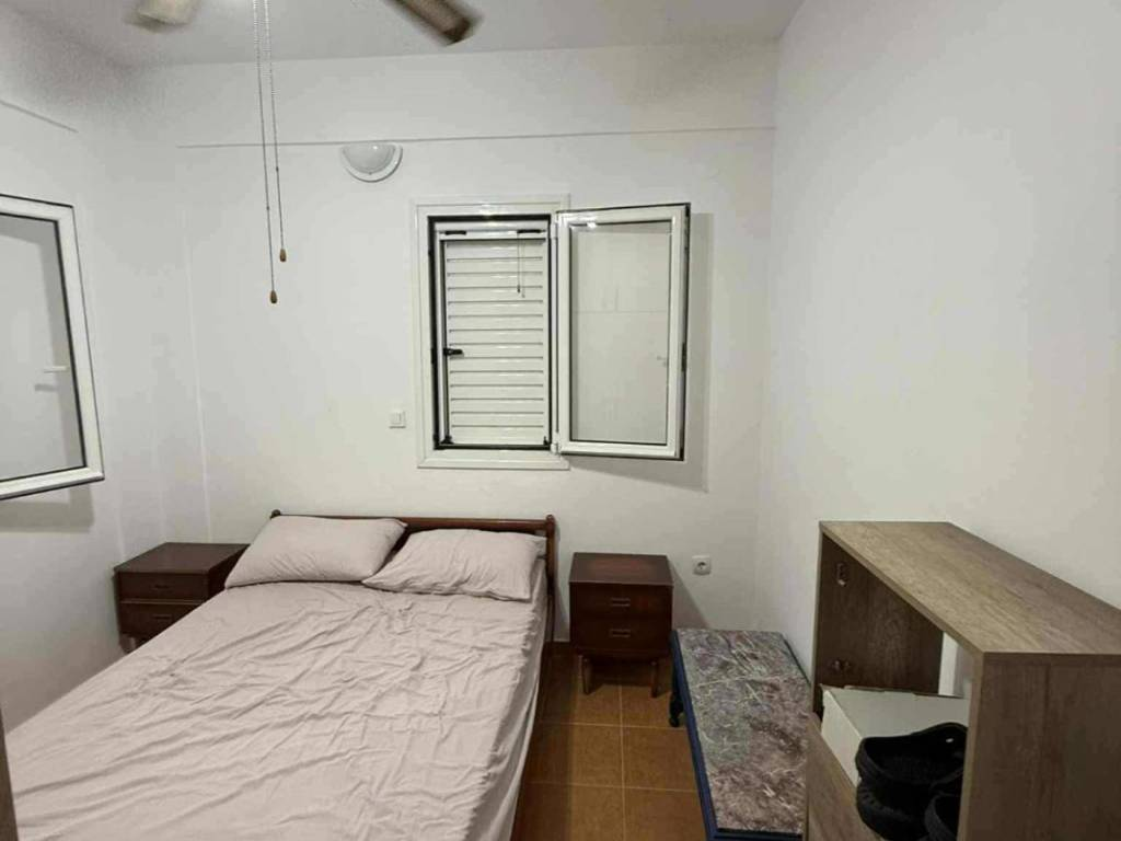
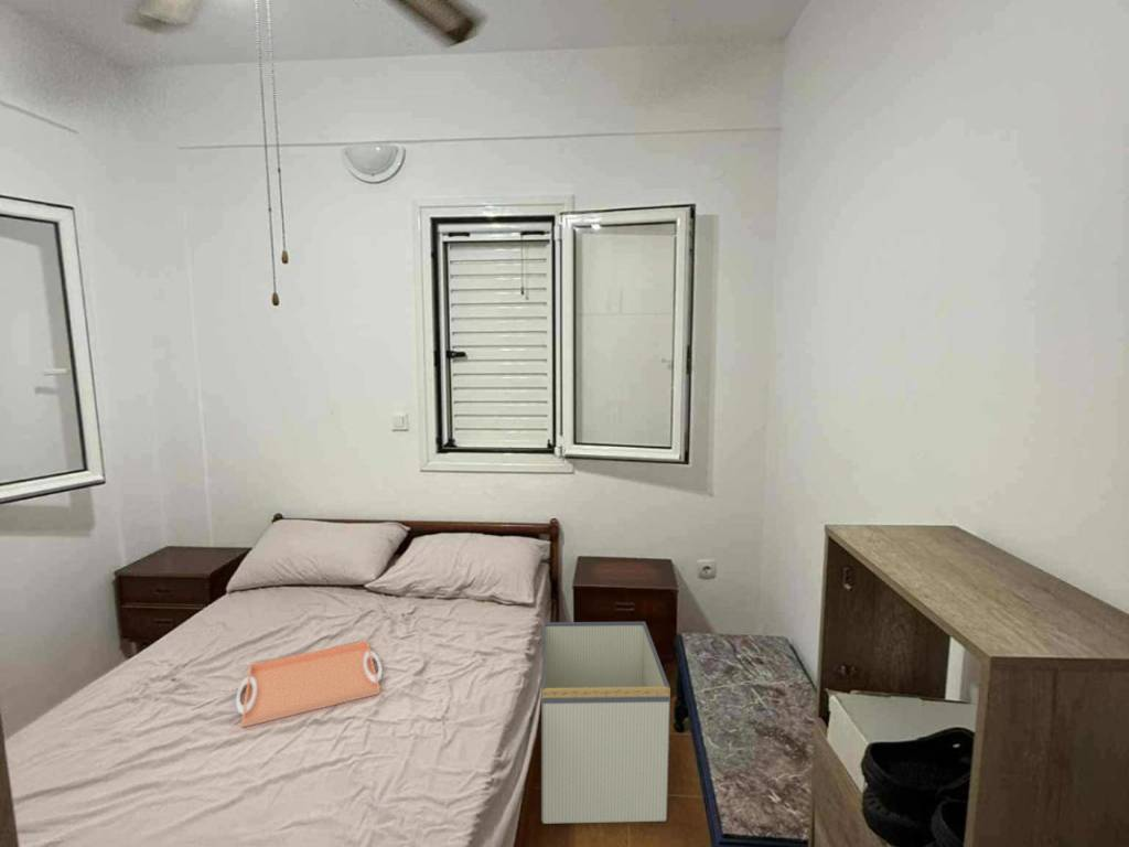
+ serving tray (312, 678)
+ storage bin (599, 710)
